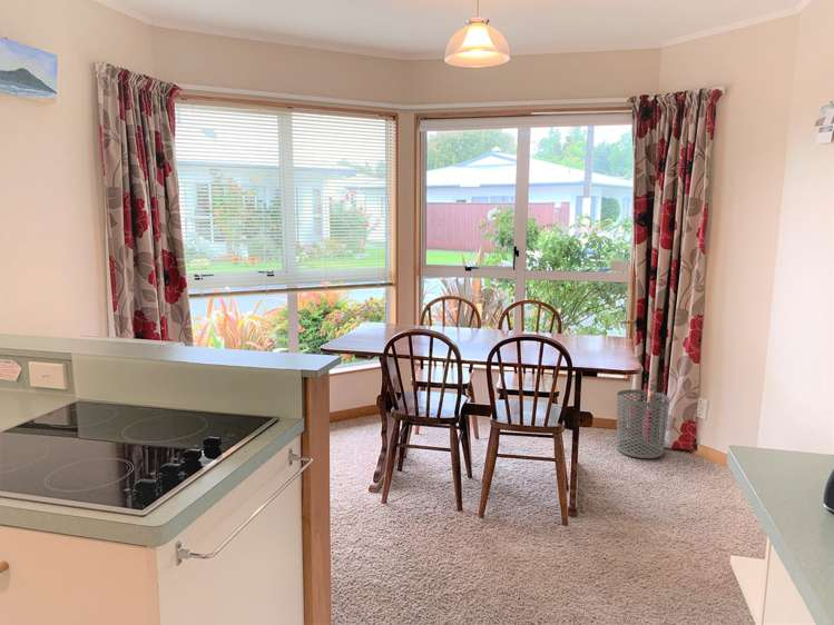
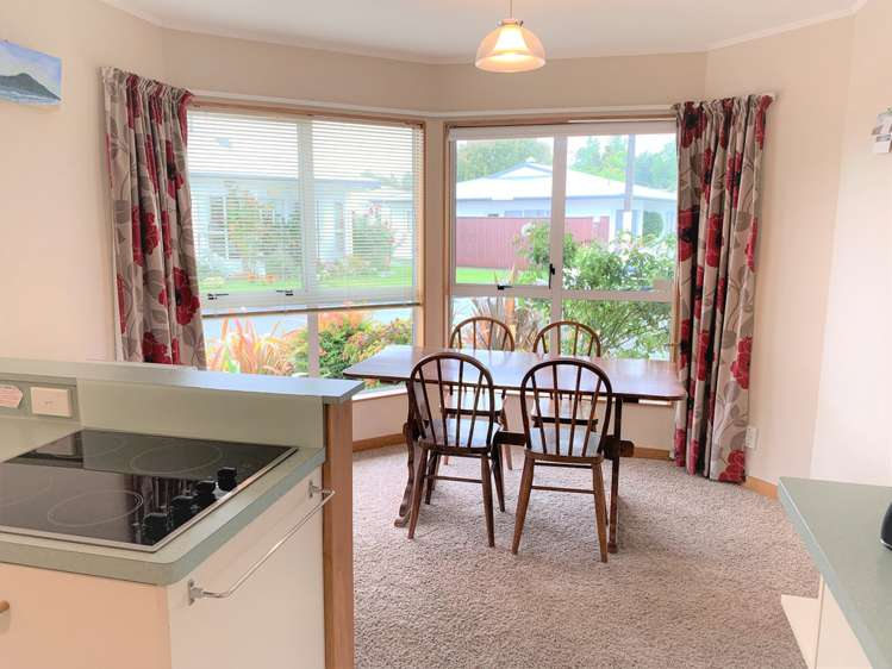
- waste bin (641, 423)
